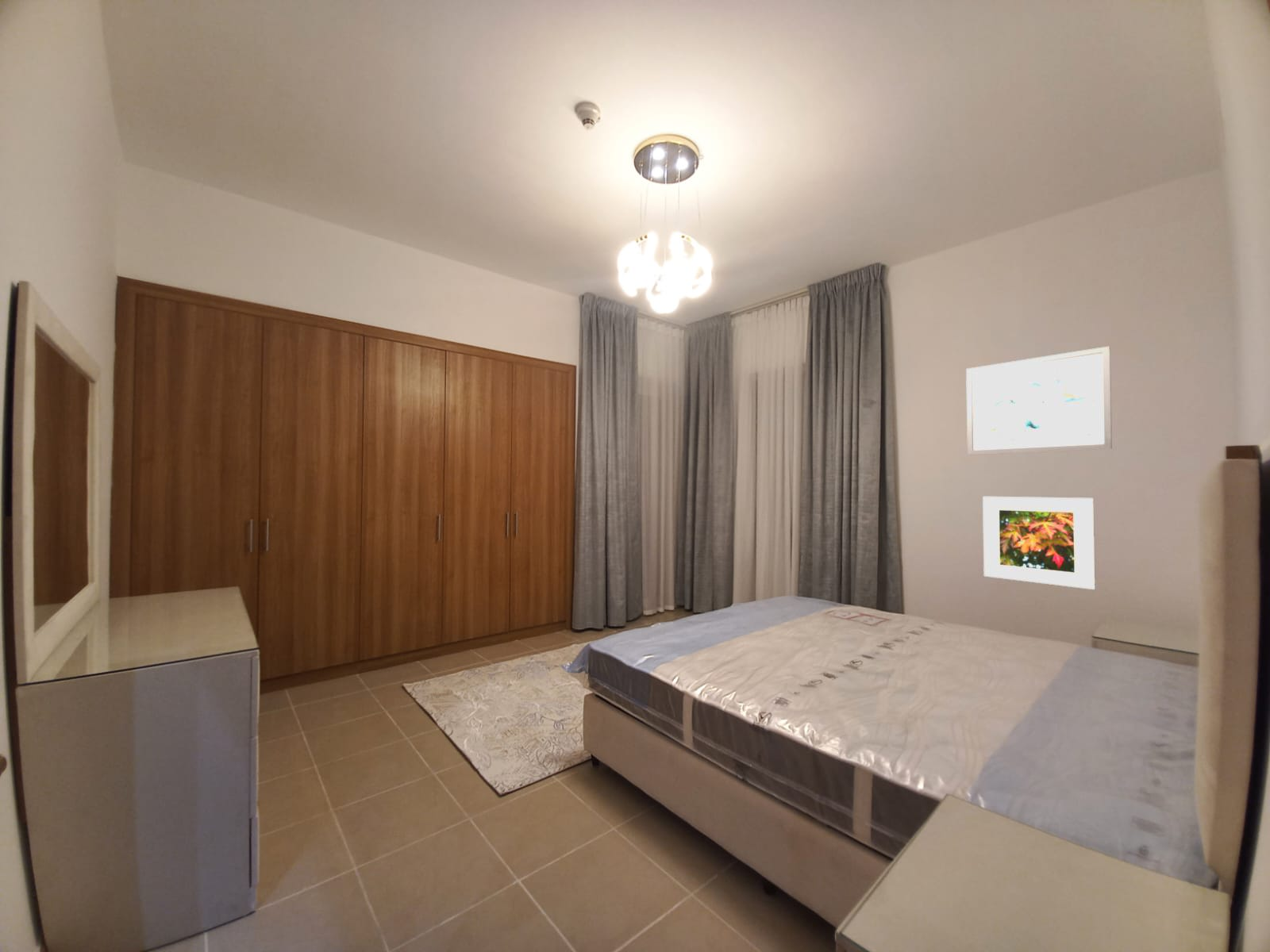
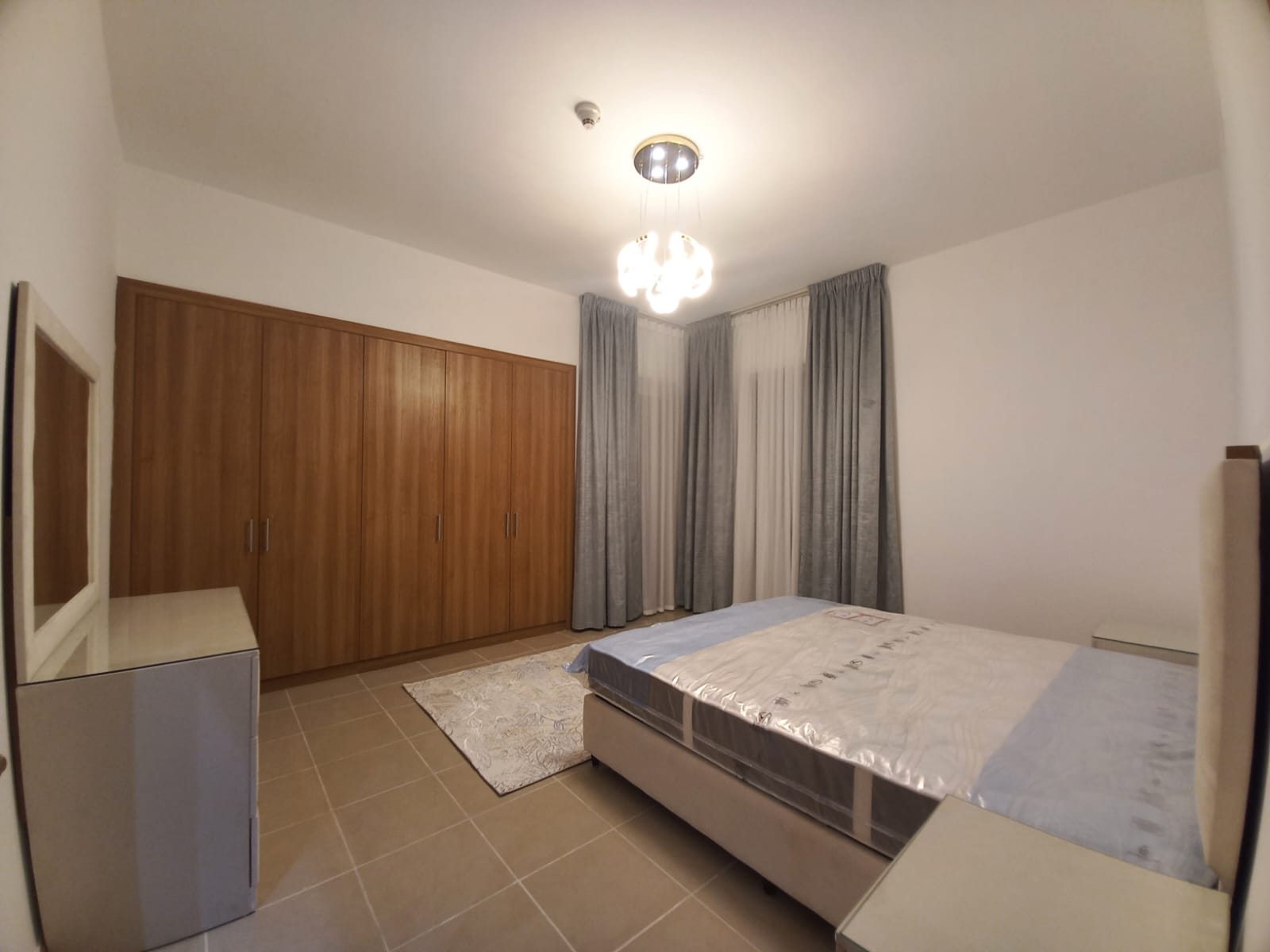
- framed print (1035, 539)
- wall art (1033, 405)
